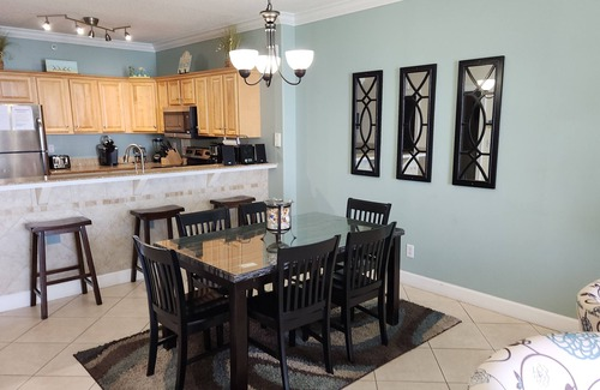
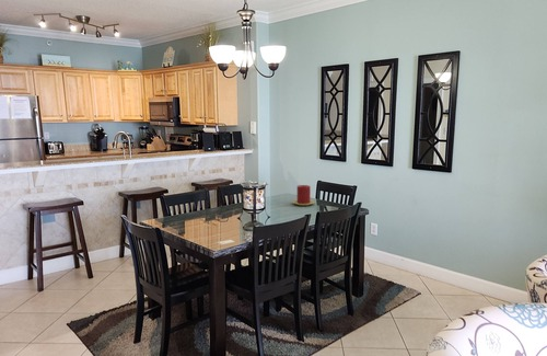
+ candle (303, 195)
